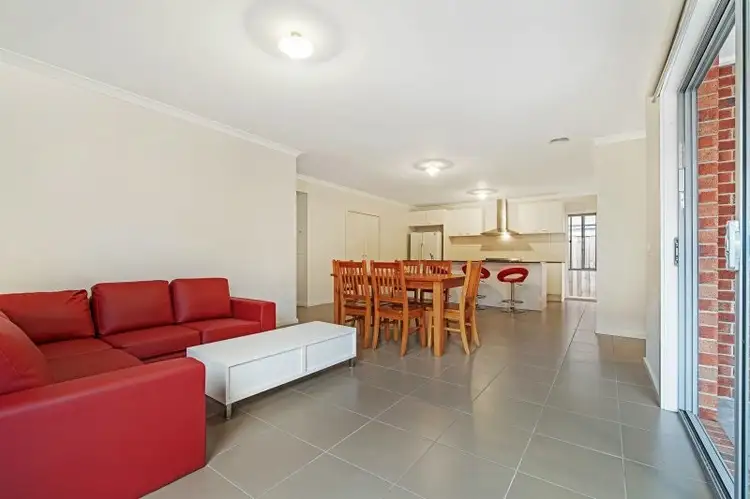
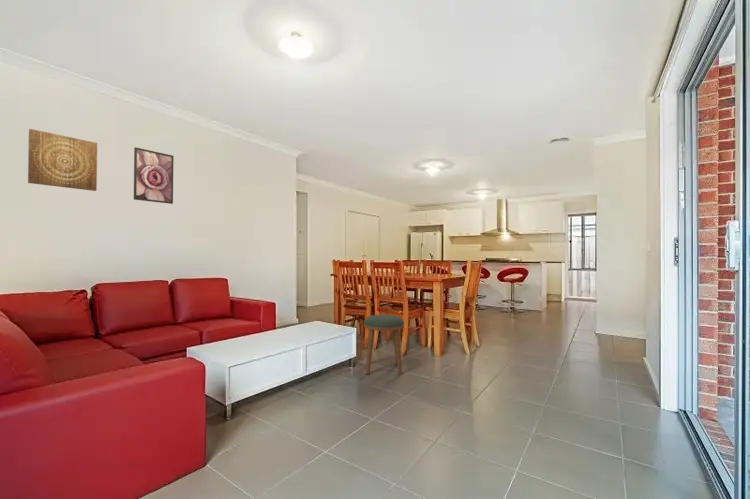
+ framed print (154, 176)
+ stool (394, 342)
+ wall art (64, 161)
